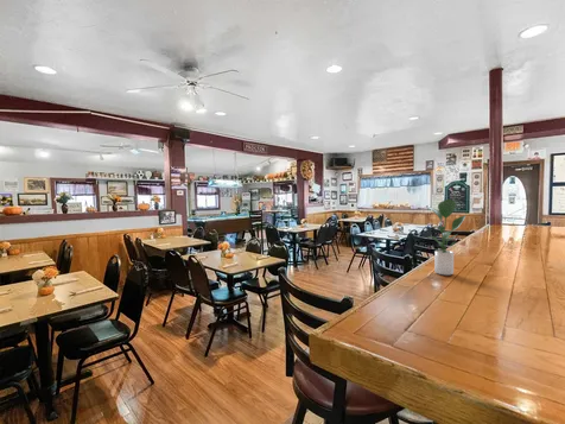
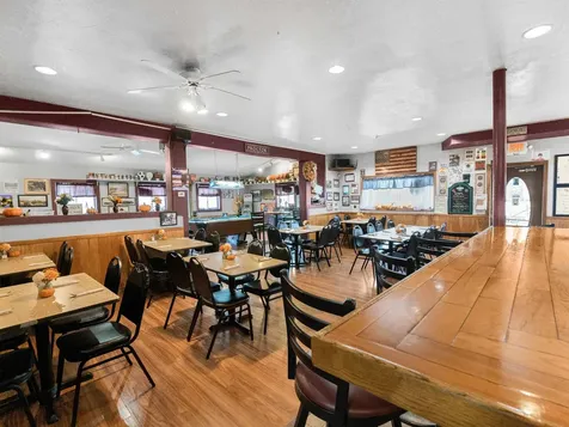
- potted plant (445, 235)
